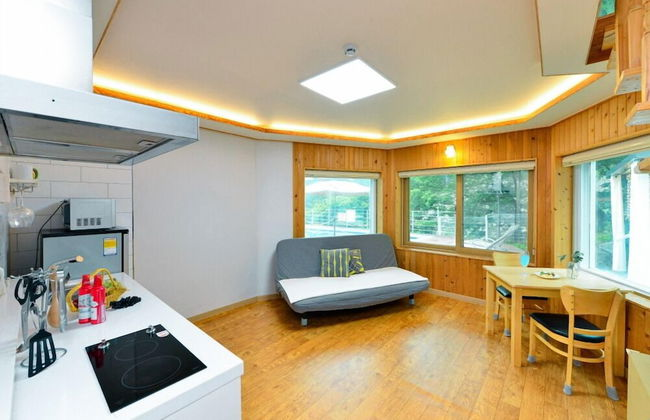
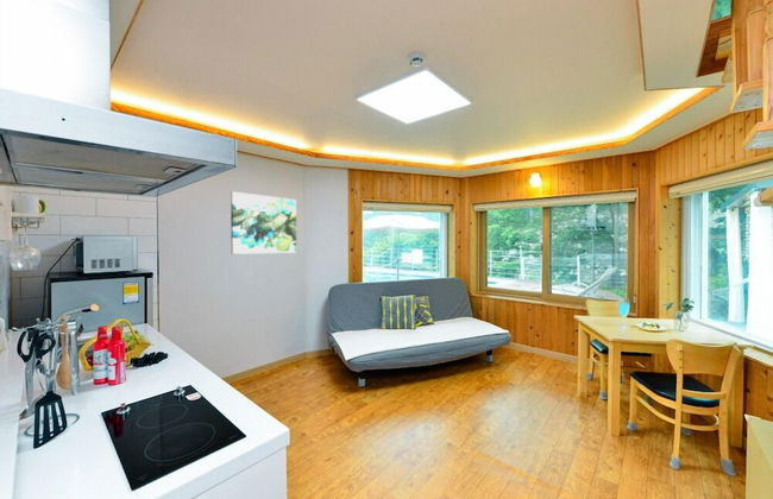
+ wall art (265, 225)
